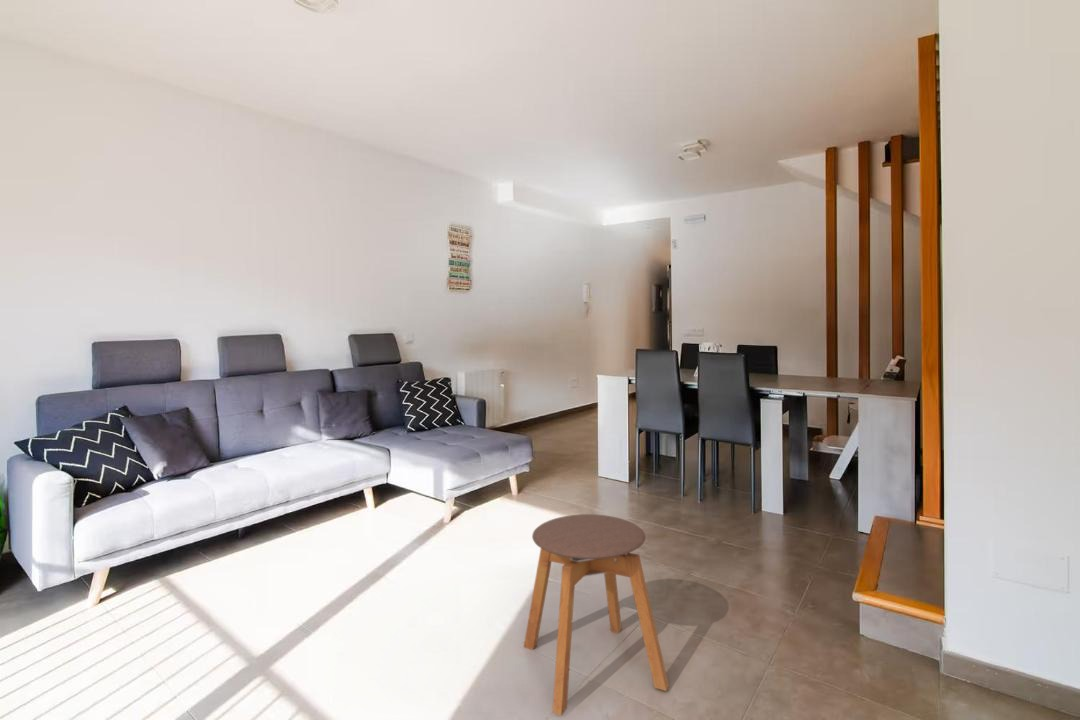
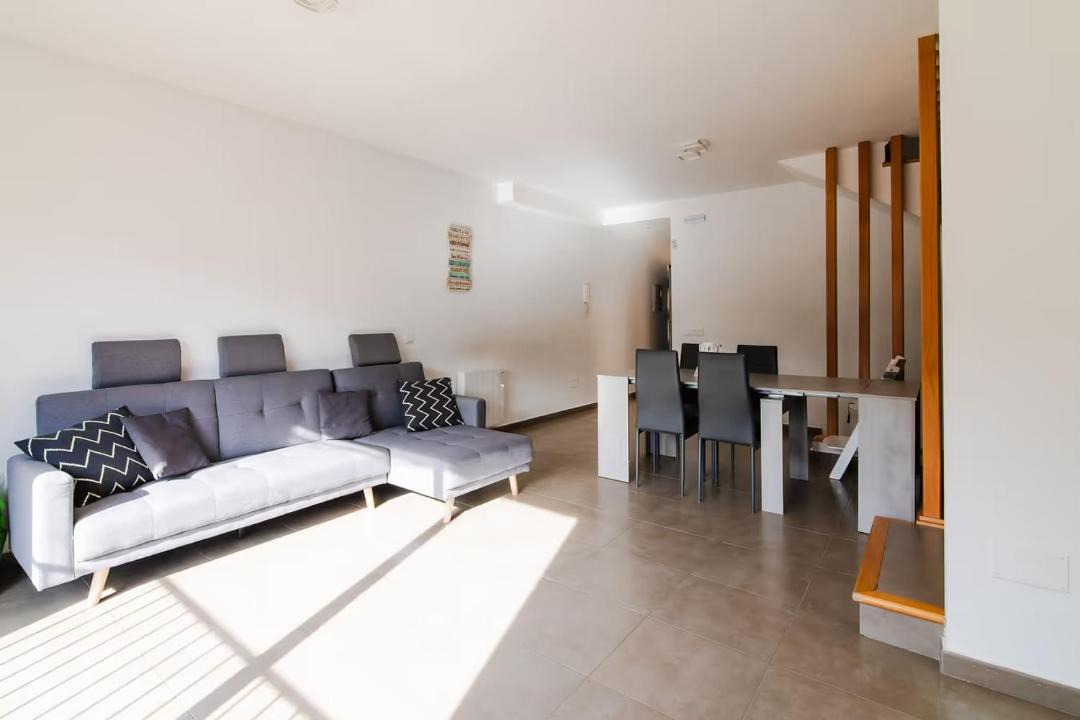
- stool (573, 596)
